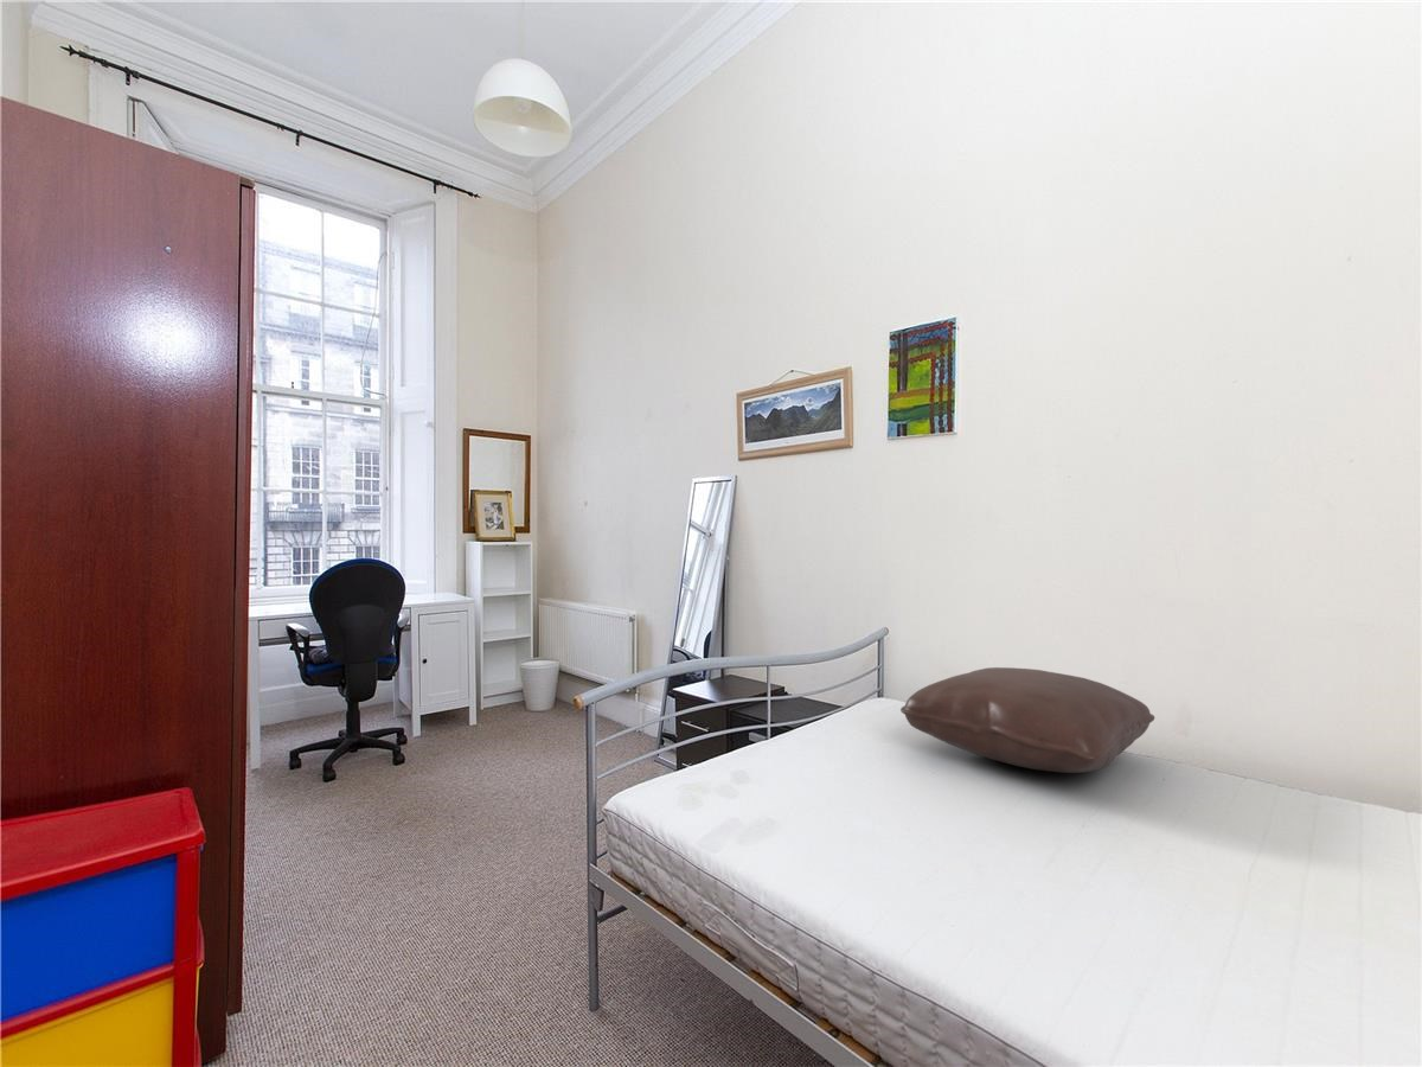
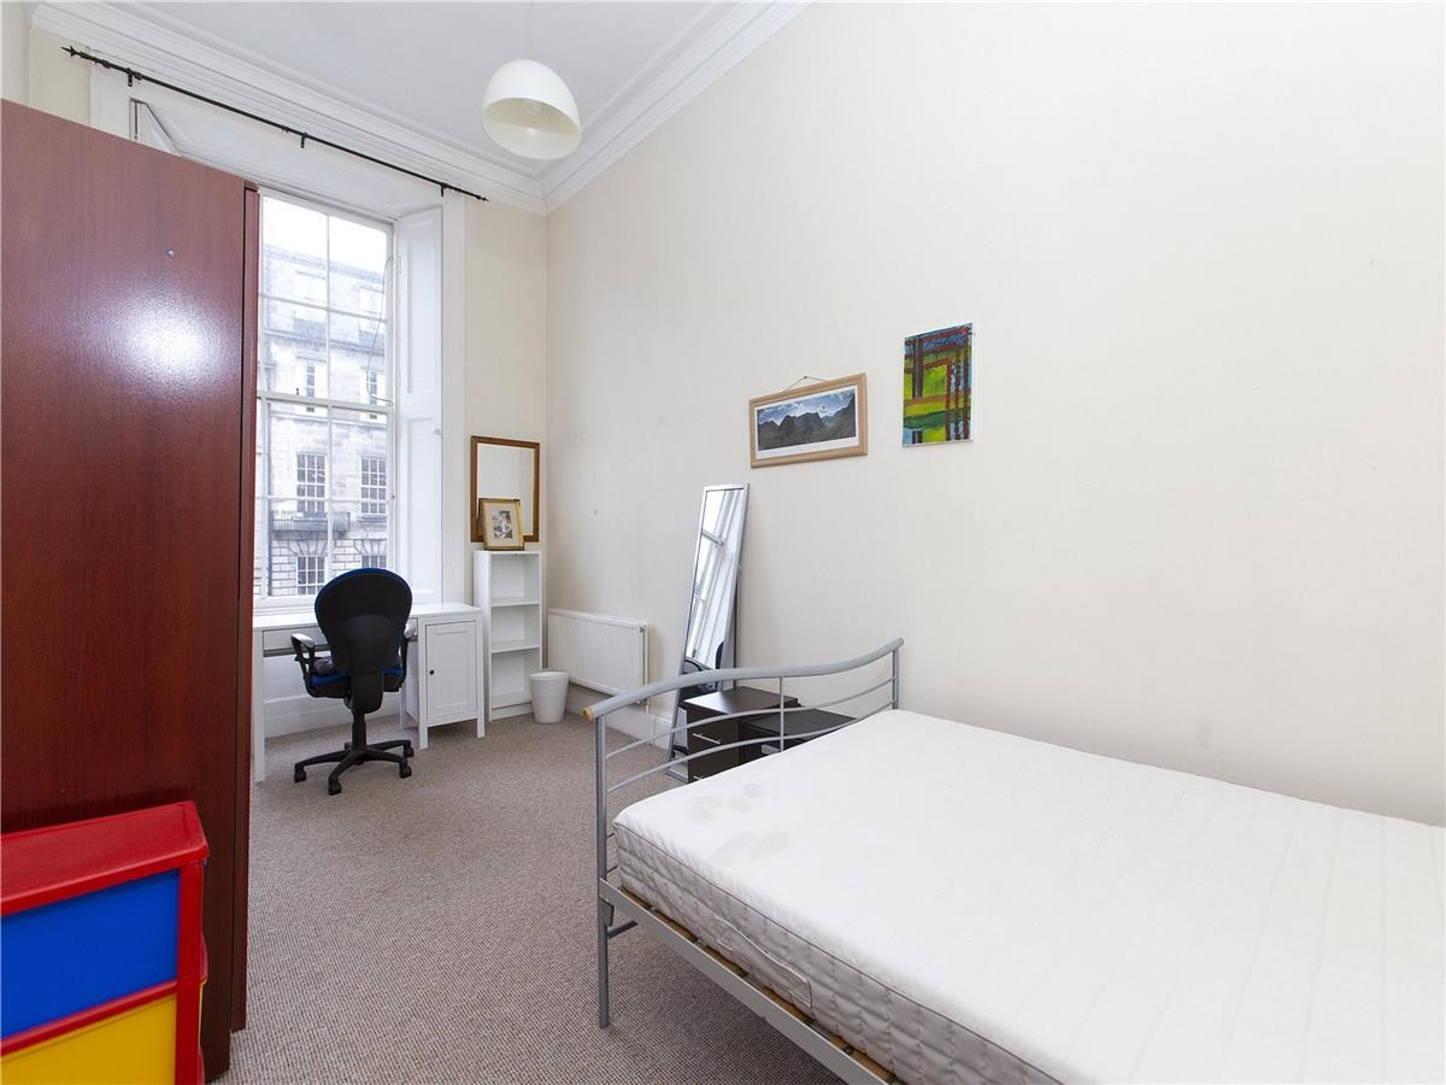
- pillow (1024, 715)
